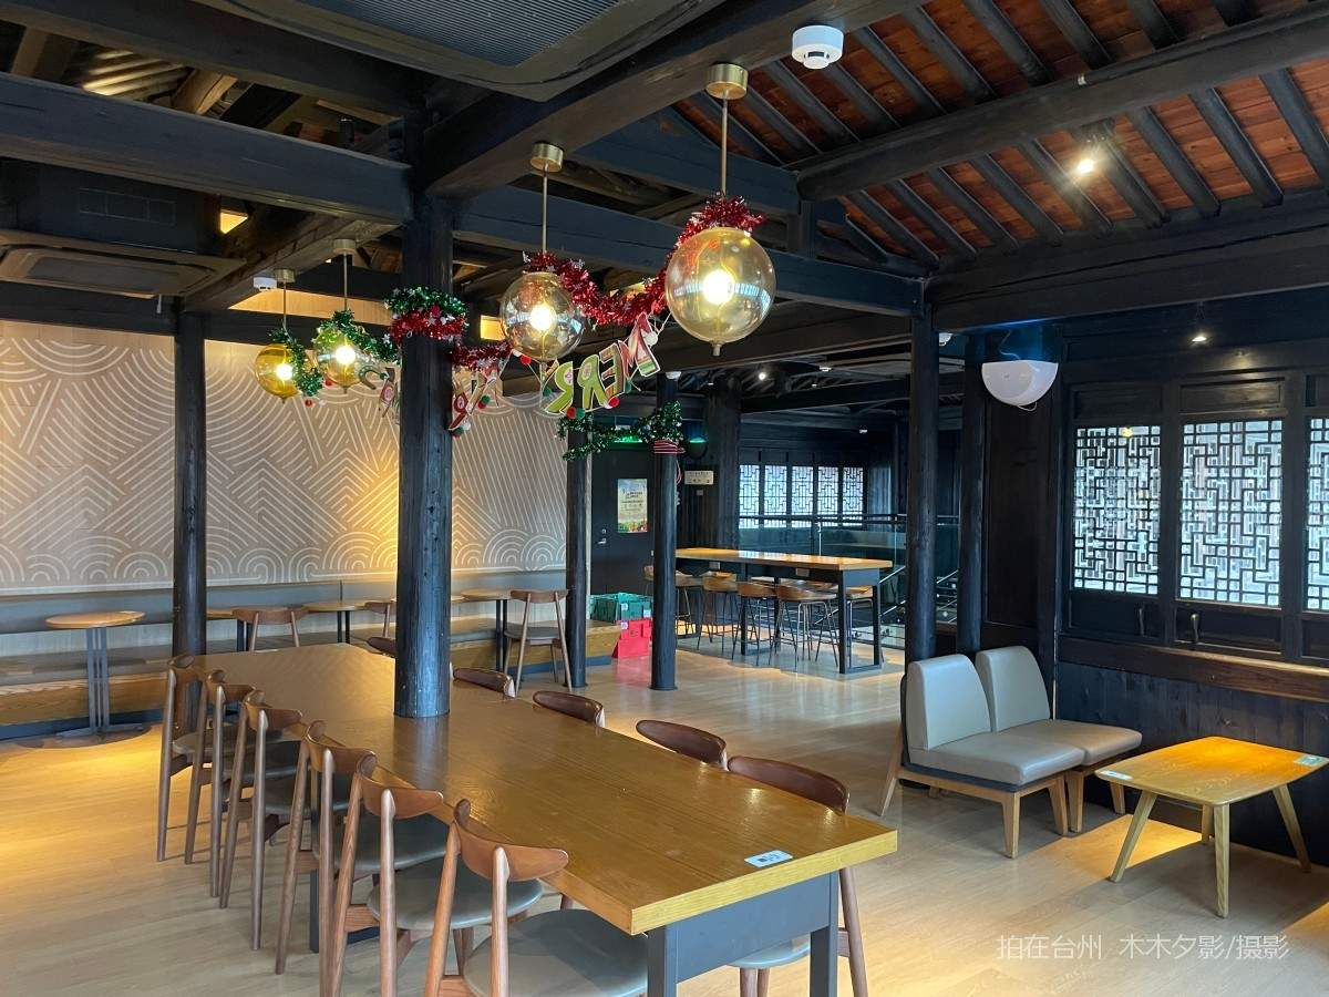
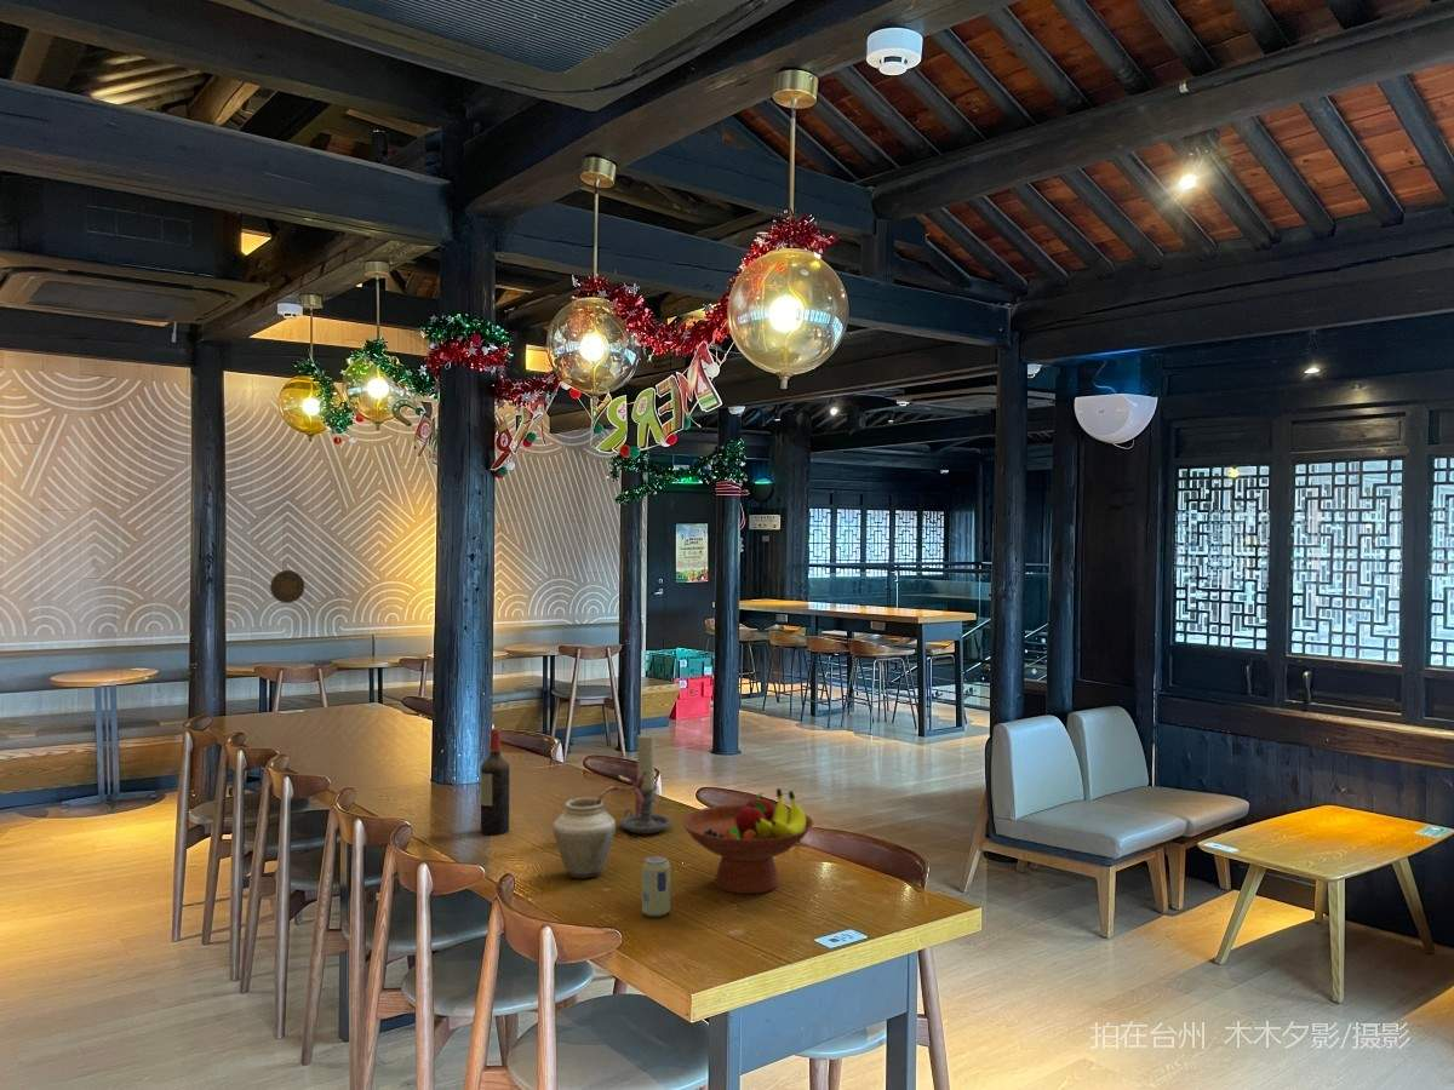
+ wine bottle (494, 780)
+ beverage can (656, 885)
+ candle holder (643, 780)
+ fruit bowl (746, 839)
+ vase (600, 821)
+ decorative plate (287, 586)
